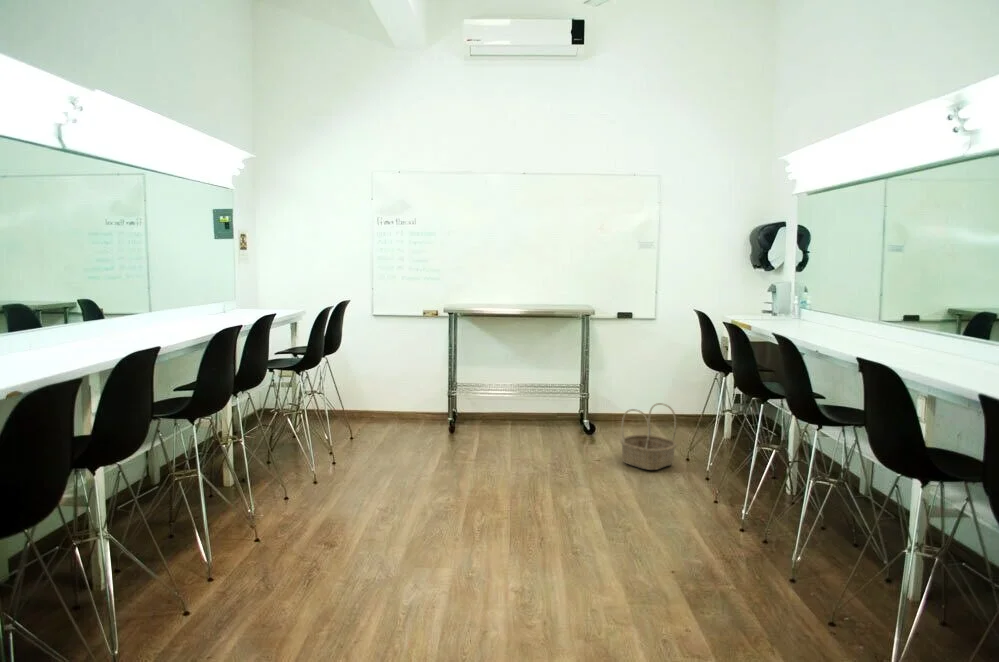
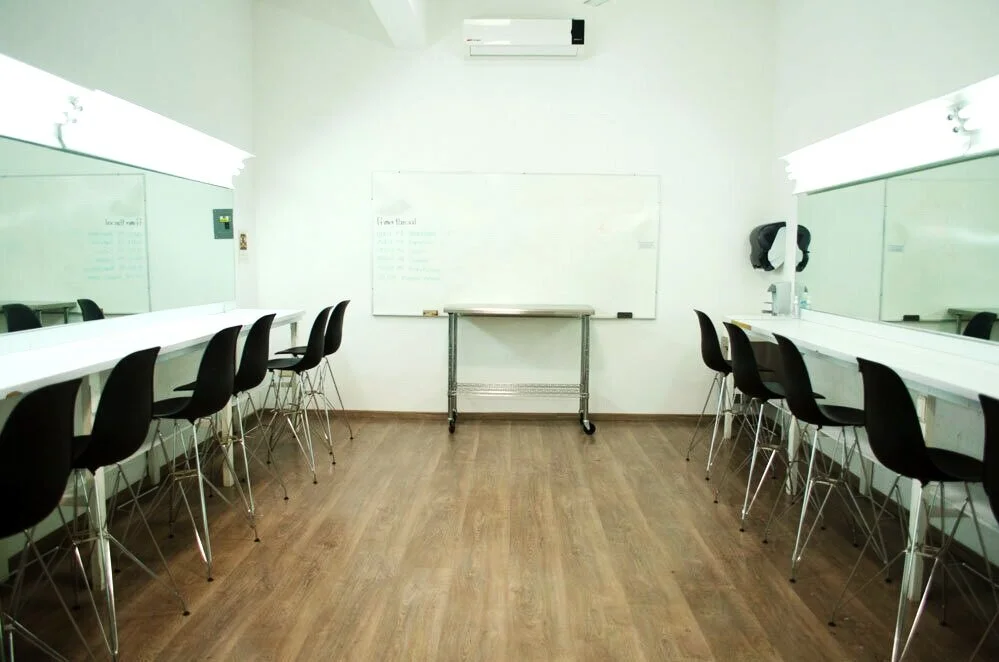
- basket (648, 435)
